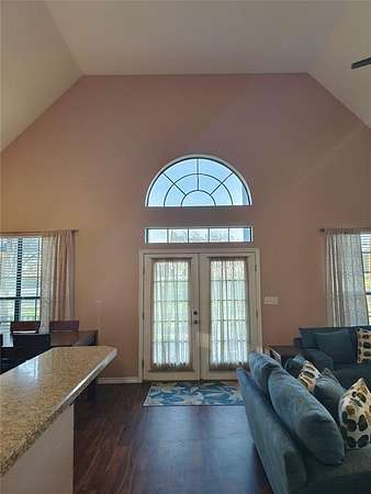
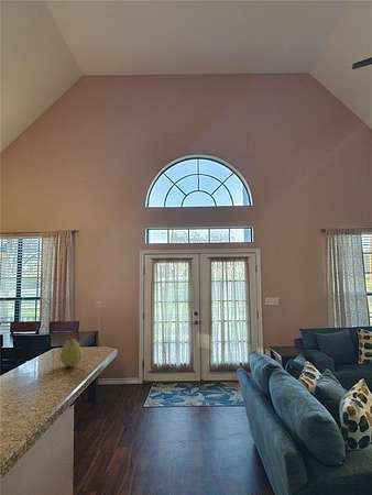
+ fruit (70, 351)
